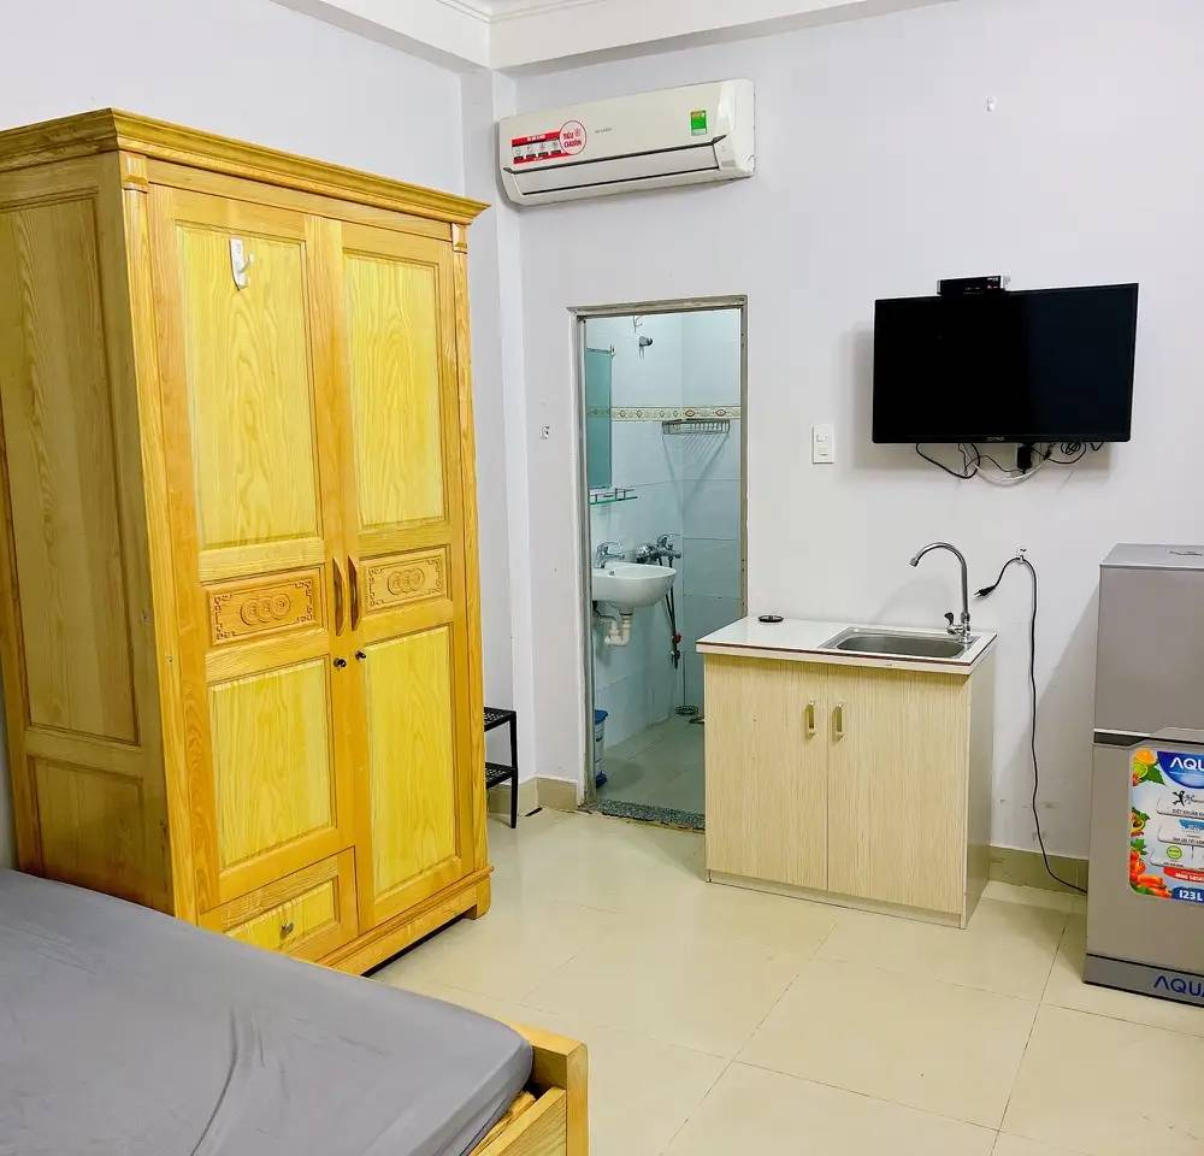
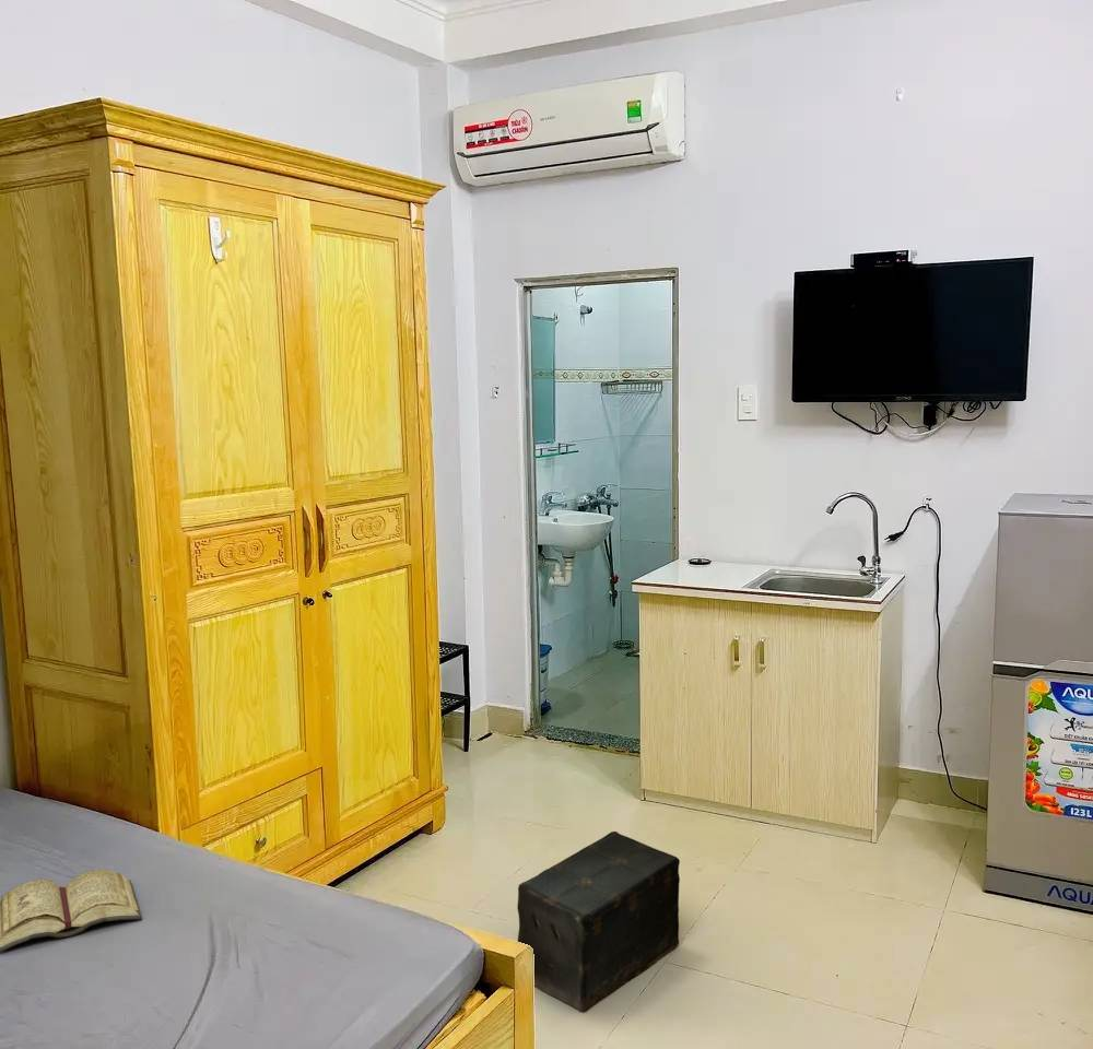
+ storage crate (599, 915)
+ diary (64, 904)
